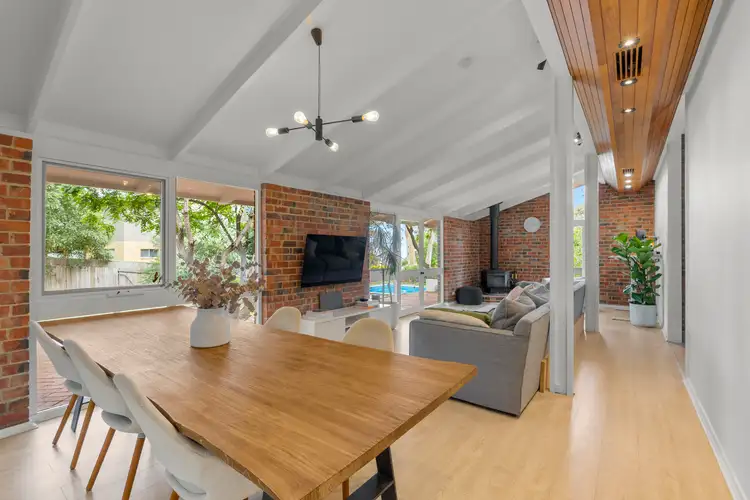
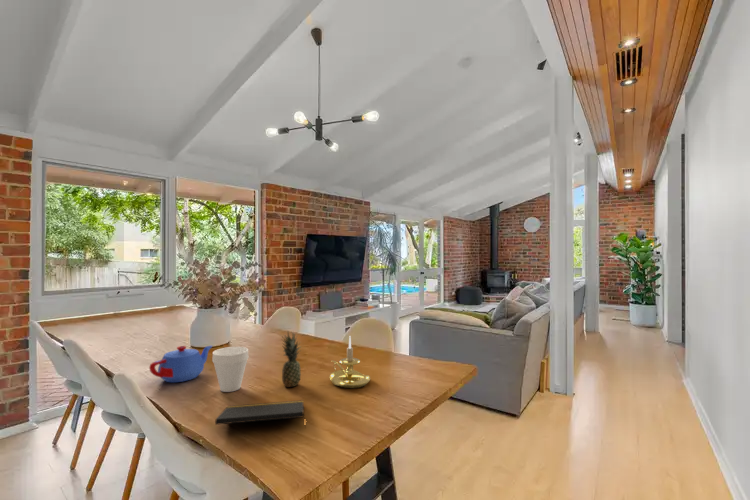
+ fruit (290, 357)
+ notepad (263, 411)
+ candle holder (347, 358)
+ cup (230, 369)
+ teapot (183, 361)
